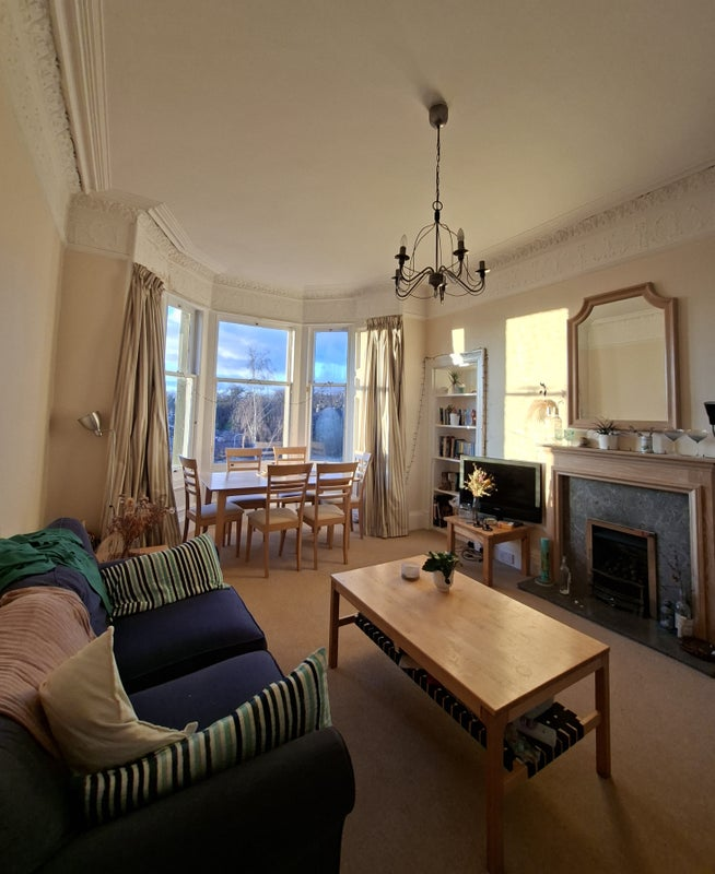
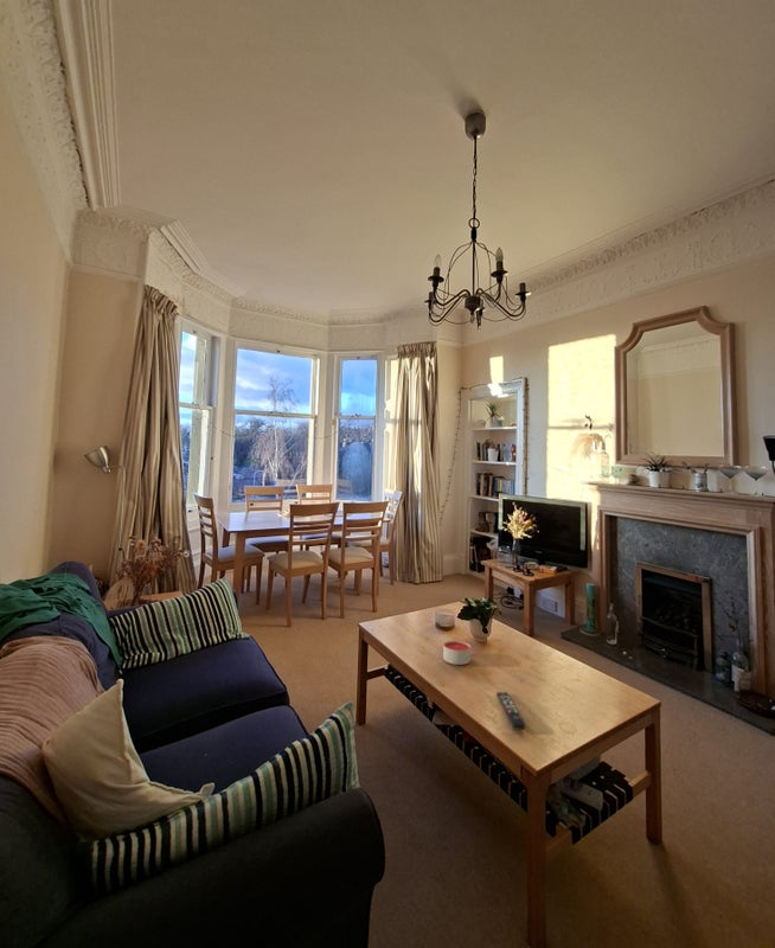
+ remote control (510, 709)
+ candle (456, 652)
